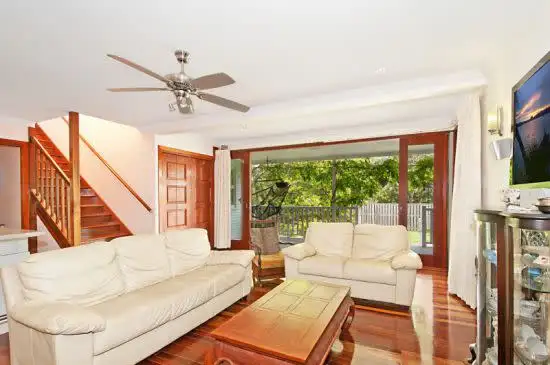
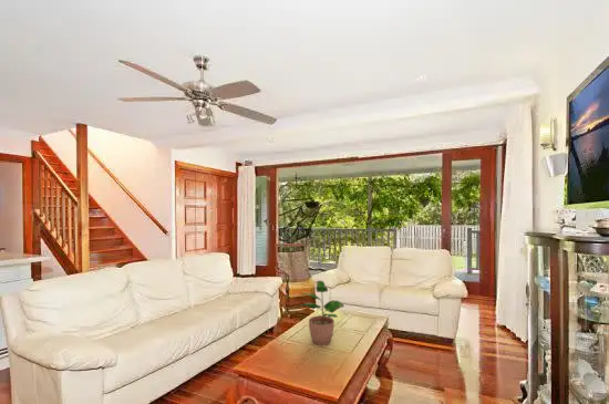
+ potted plant (321, 310)
